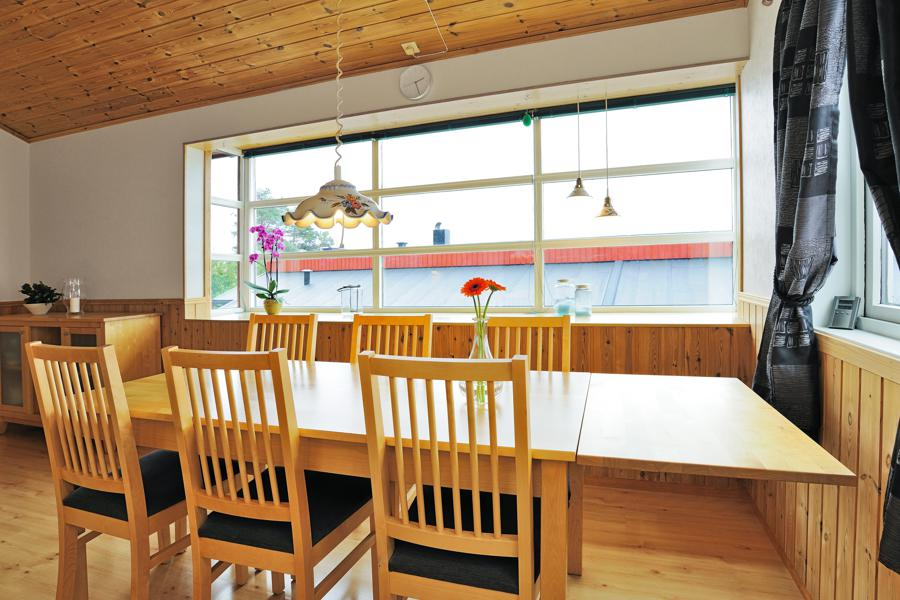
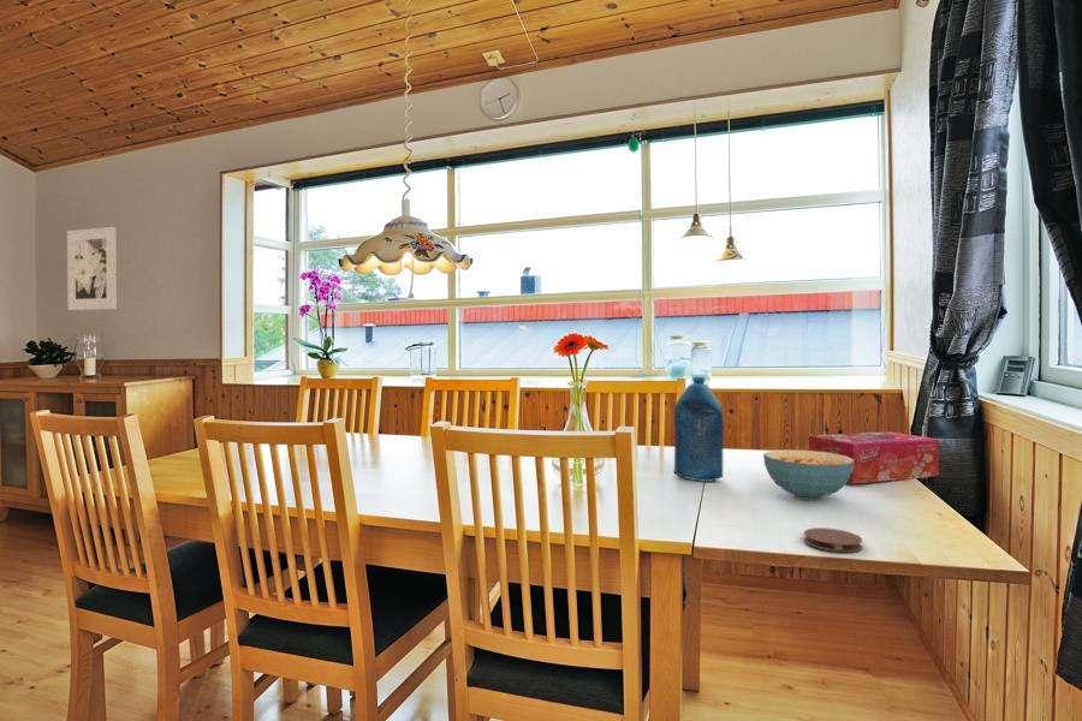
+ bottle (697, 428)
+ cereal bowl (807, 476)
+ tissue box (872, 455)
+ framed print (91, 269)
+ coaster (832, 538)
